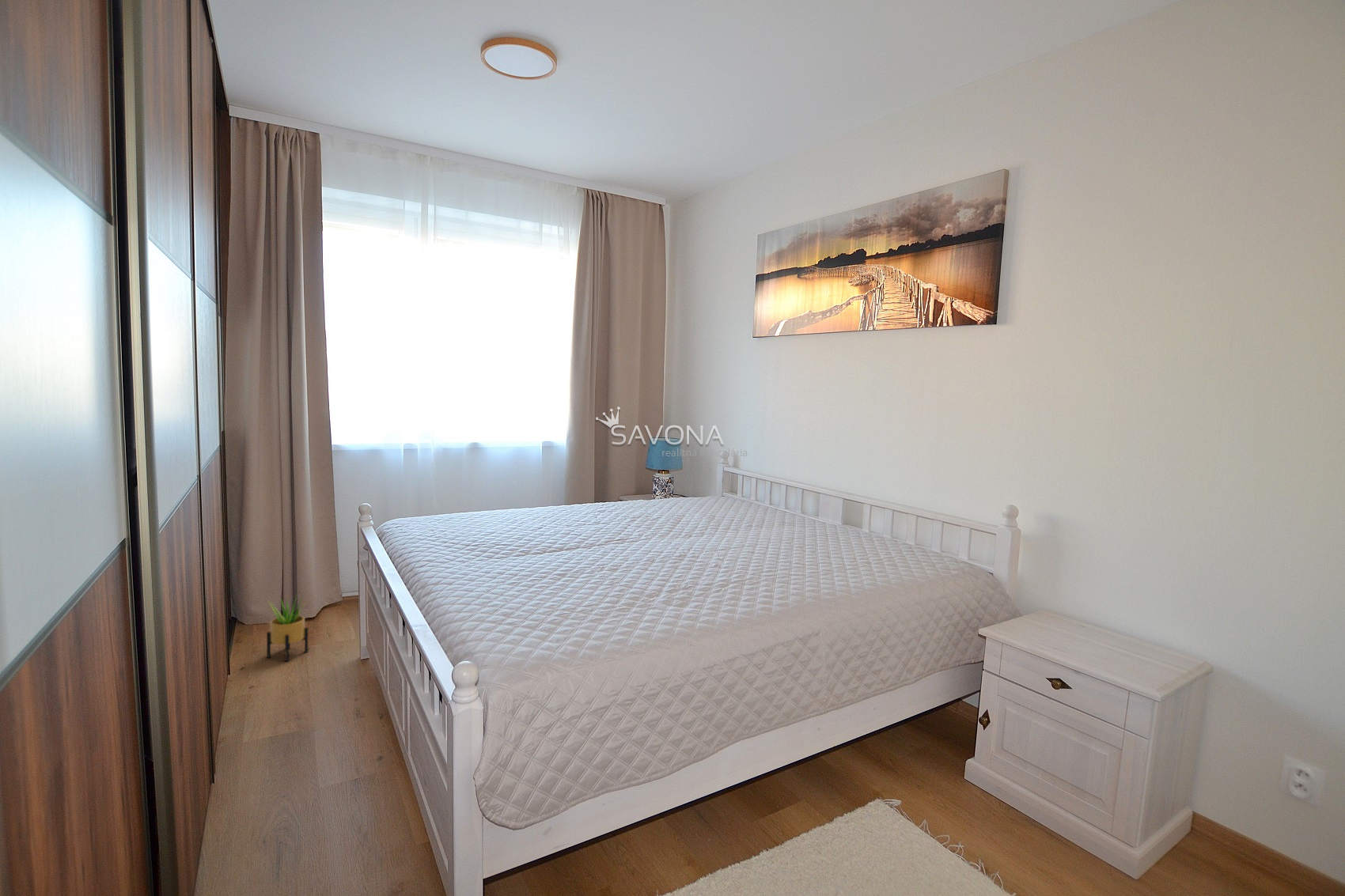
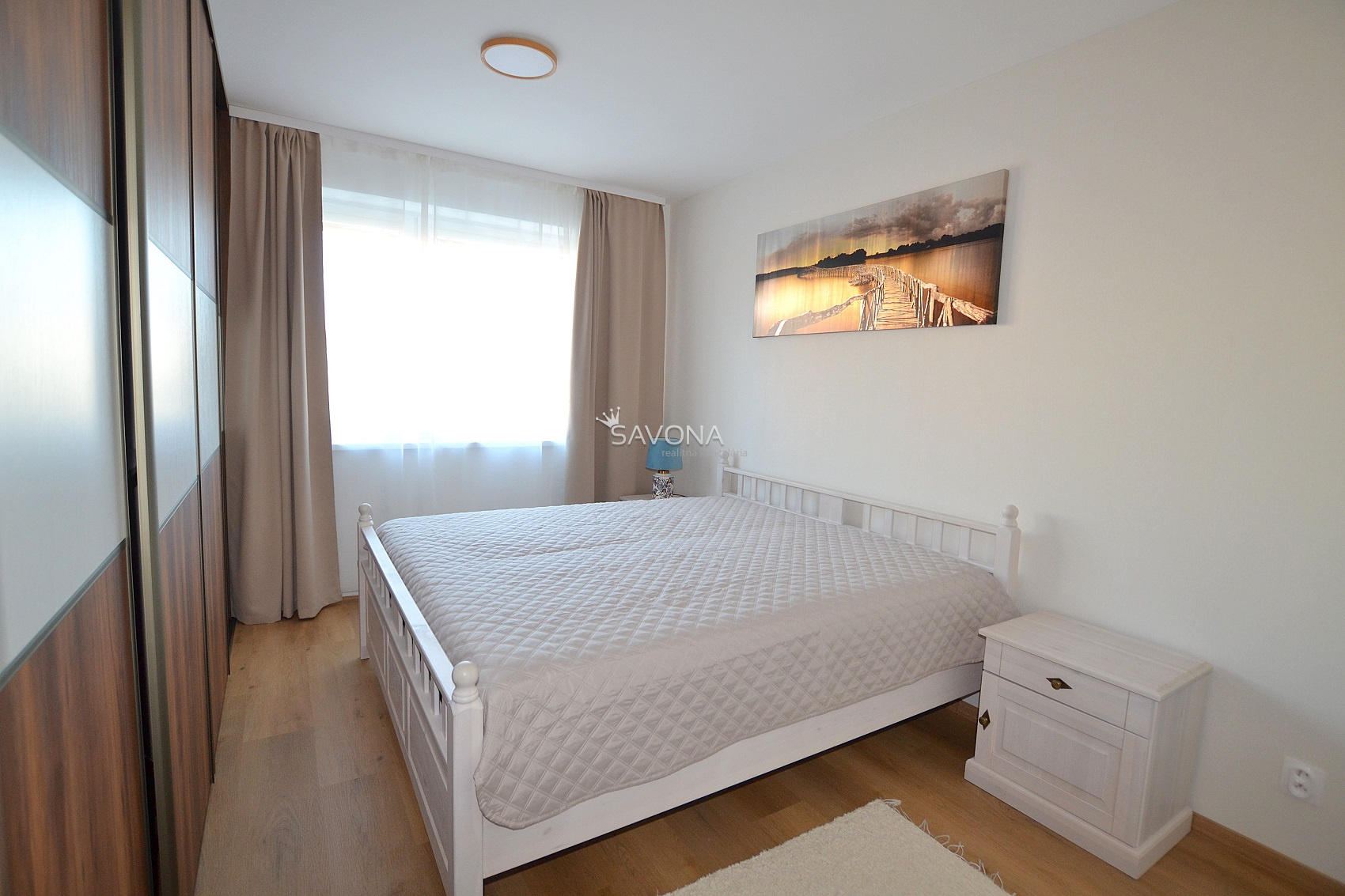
- potted plant (287, 625)
